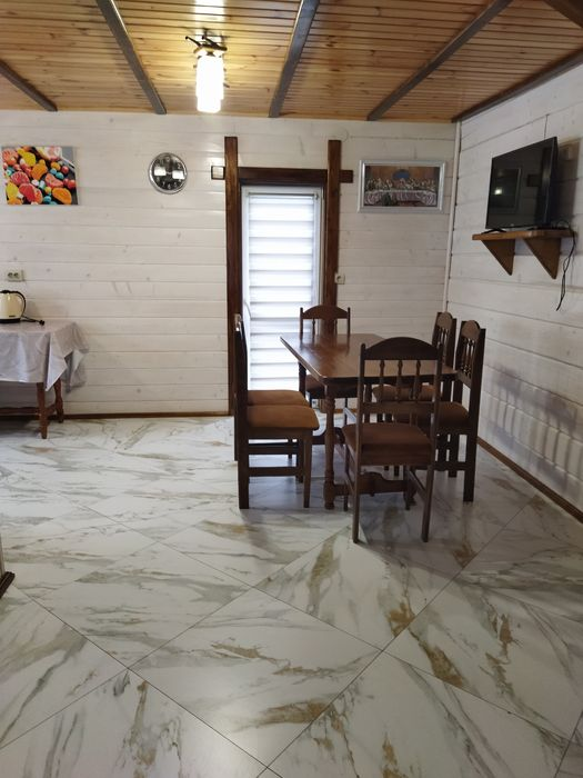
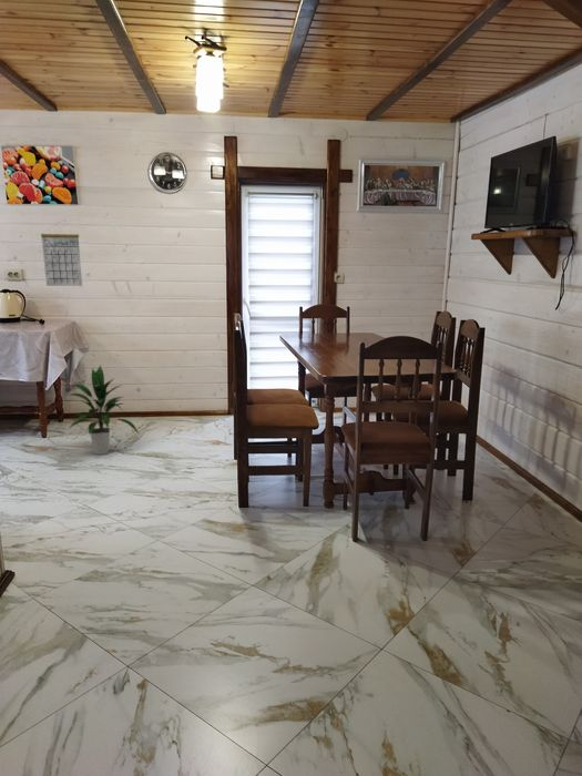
+ calendar (61, 254)
+ indoor plant (101, 411)
